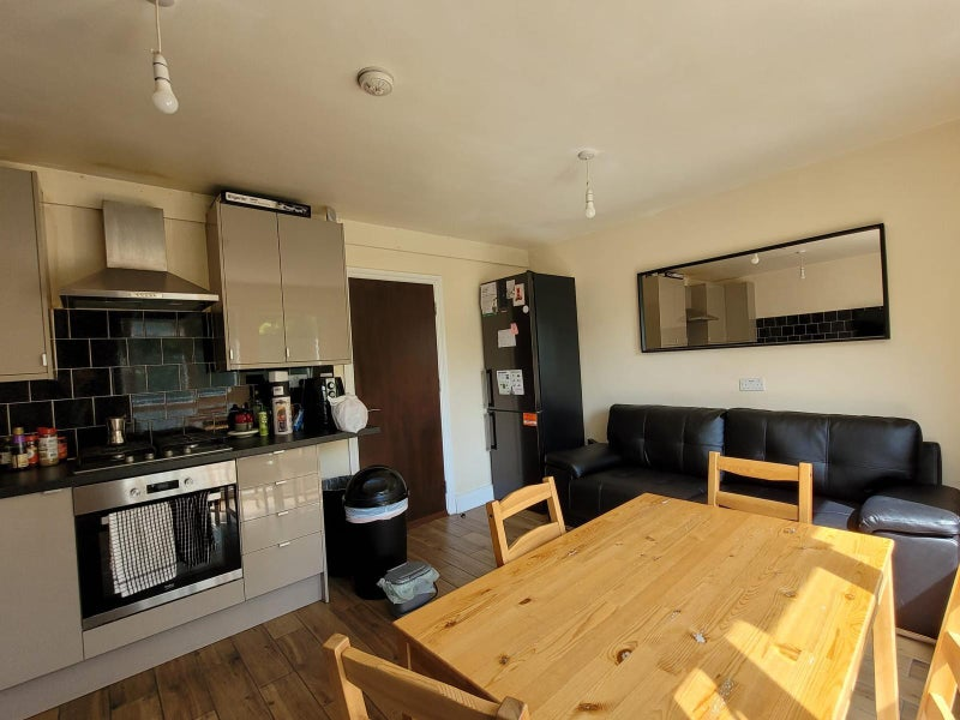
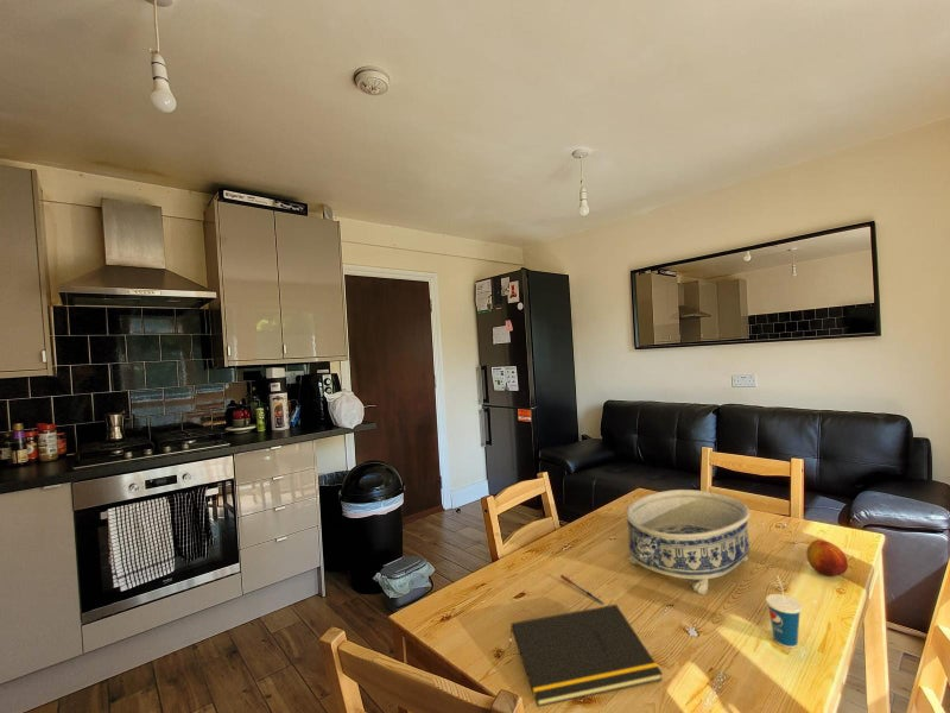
+ pen (581, 588)
+ notepad (581, 649)
+ fruit (825, 556)
+ cup (784, 611)
+ decorative bowl (689, 535)
